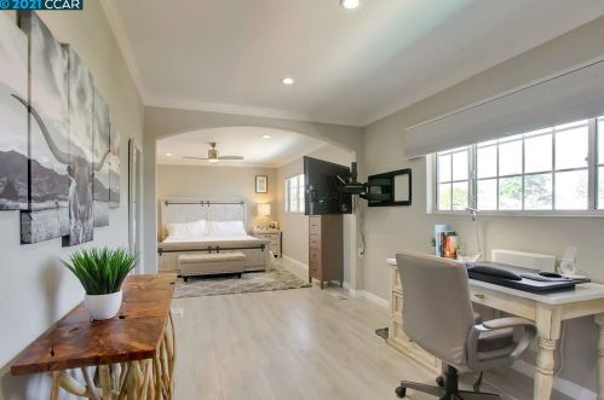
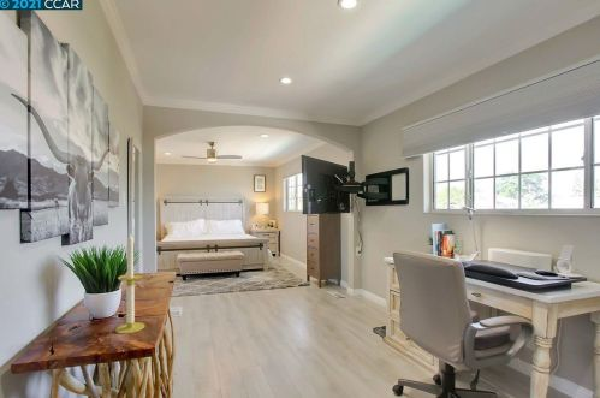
+ candle (130, 280)
